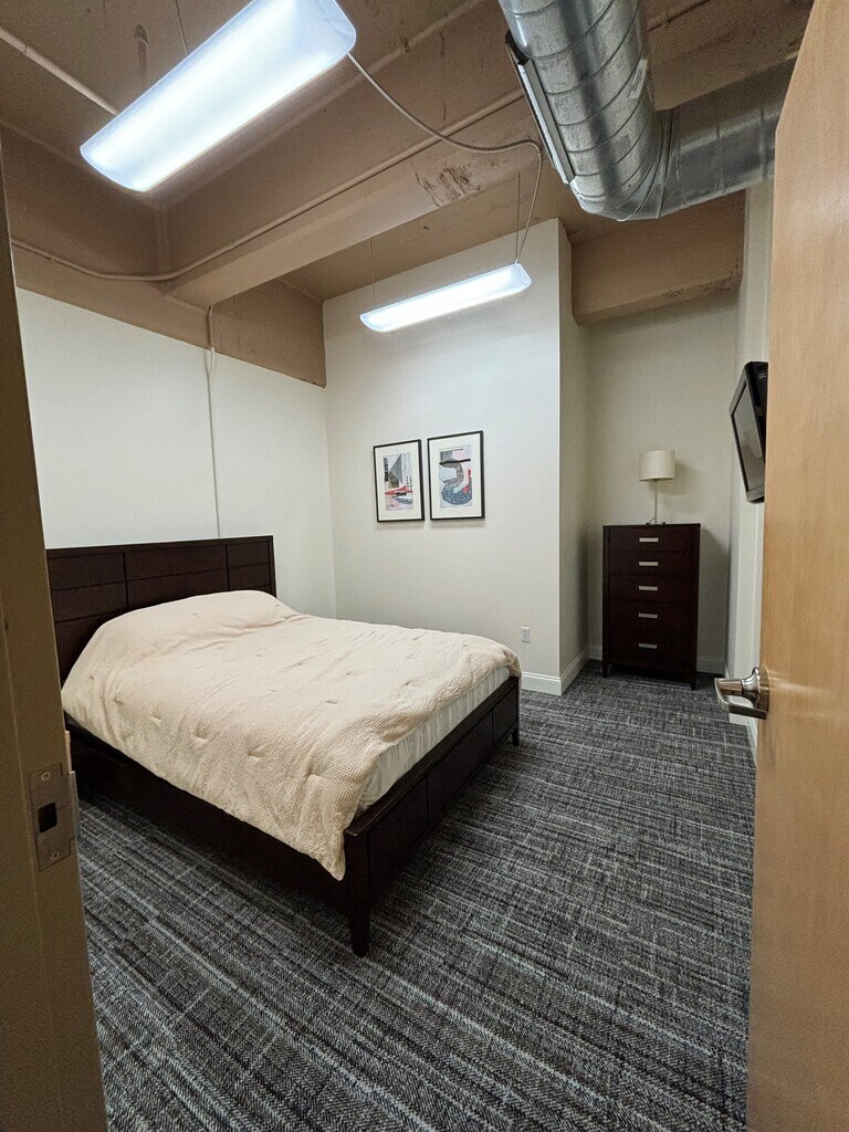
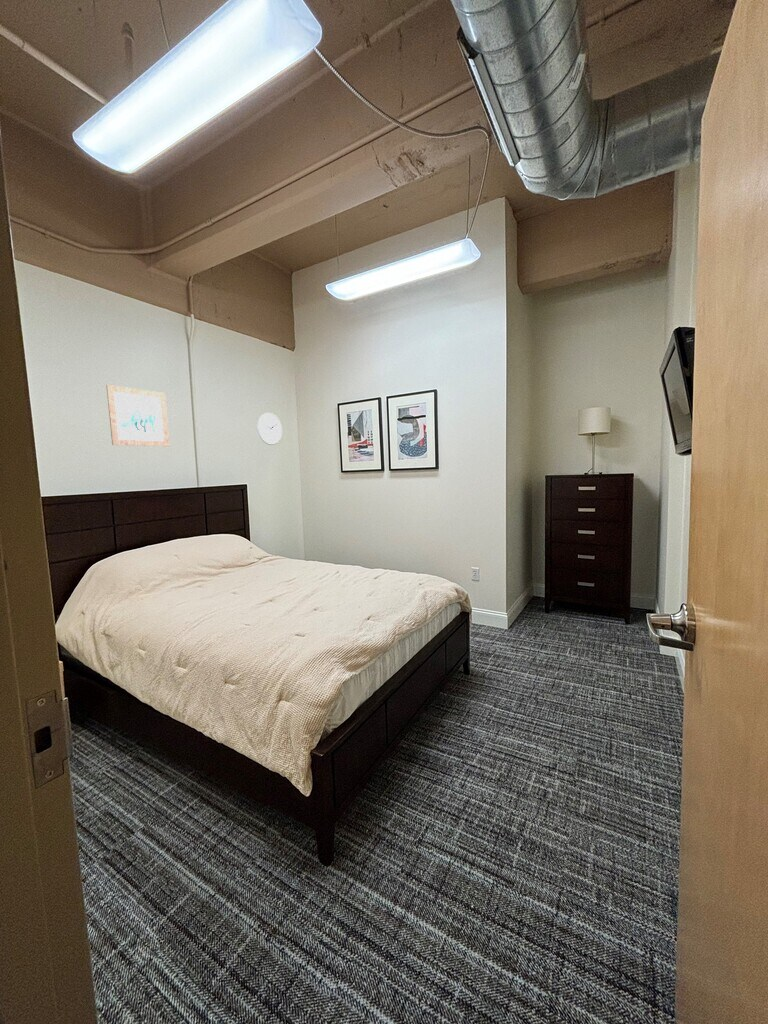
+ wall clock (270, 429)
+ wall art (139, 417)
